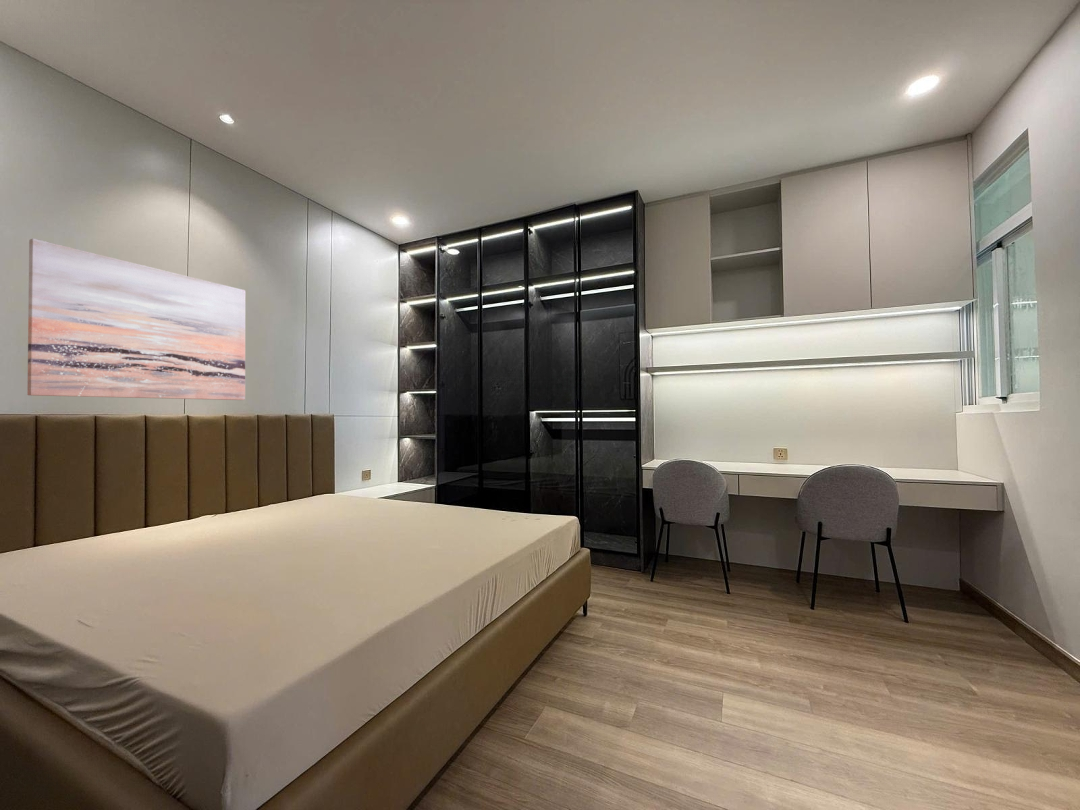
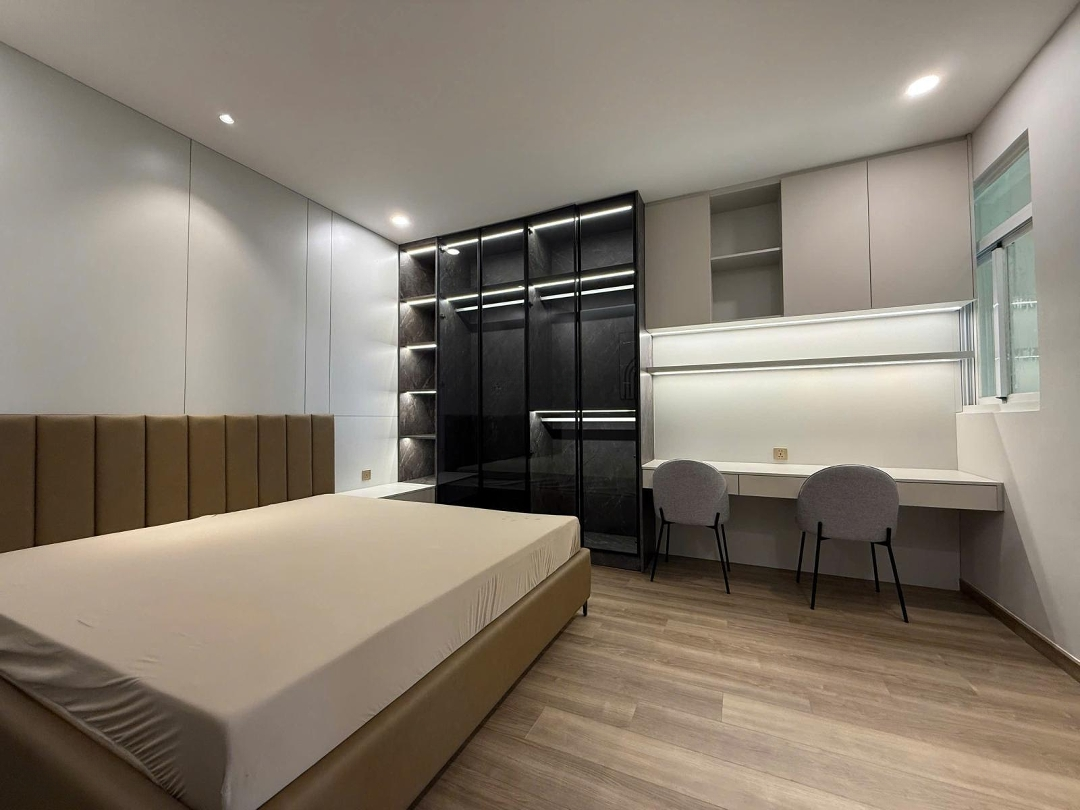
- wall art (155, 333)
